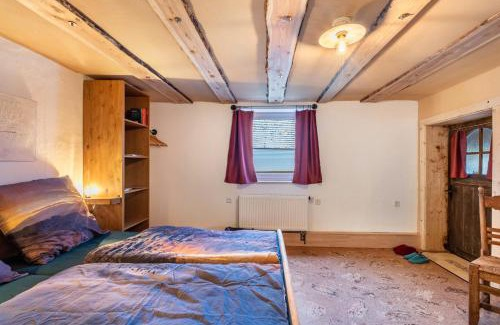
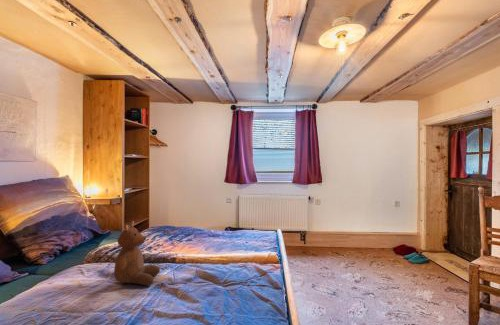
+ teddy bear (137, 251)
